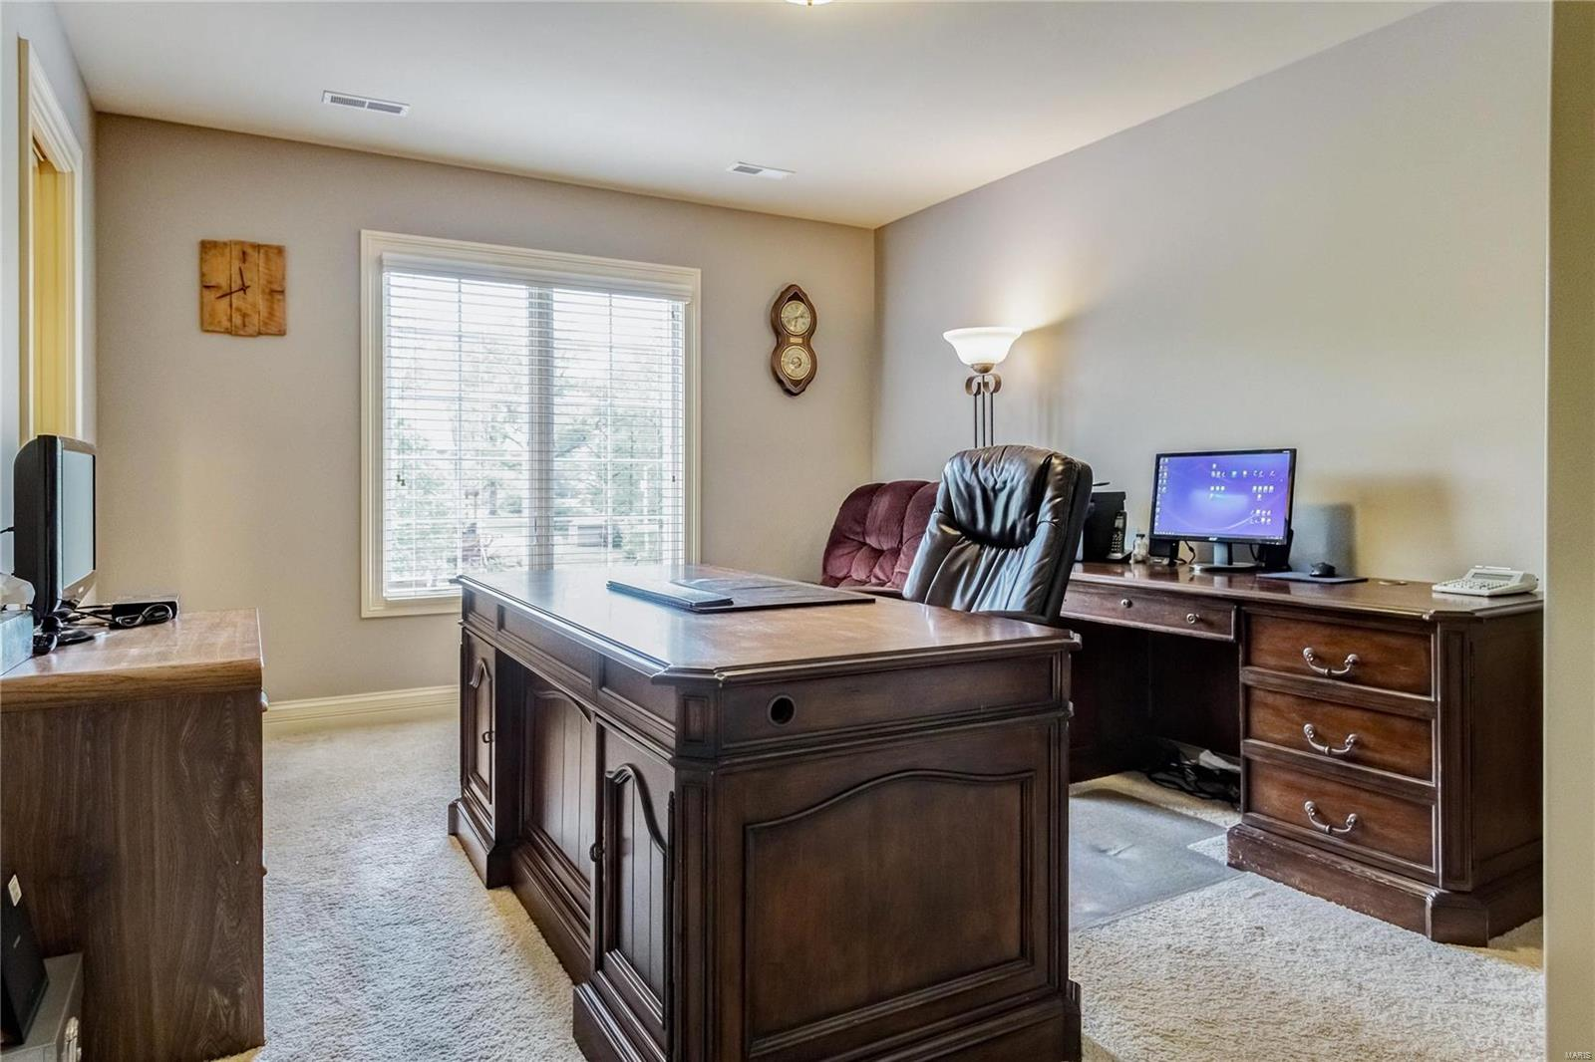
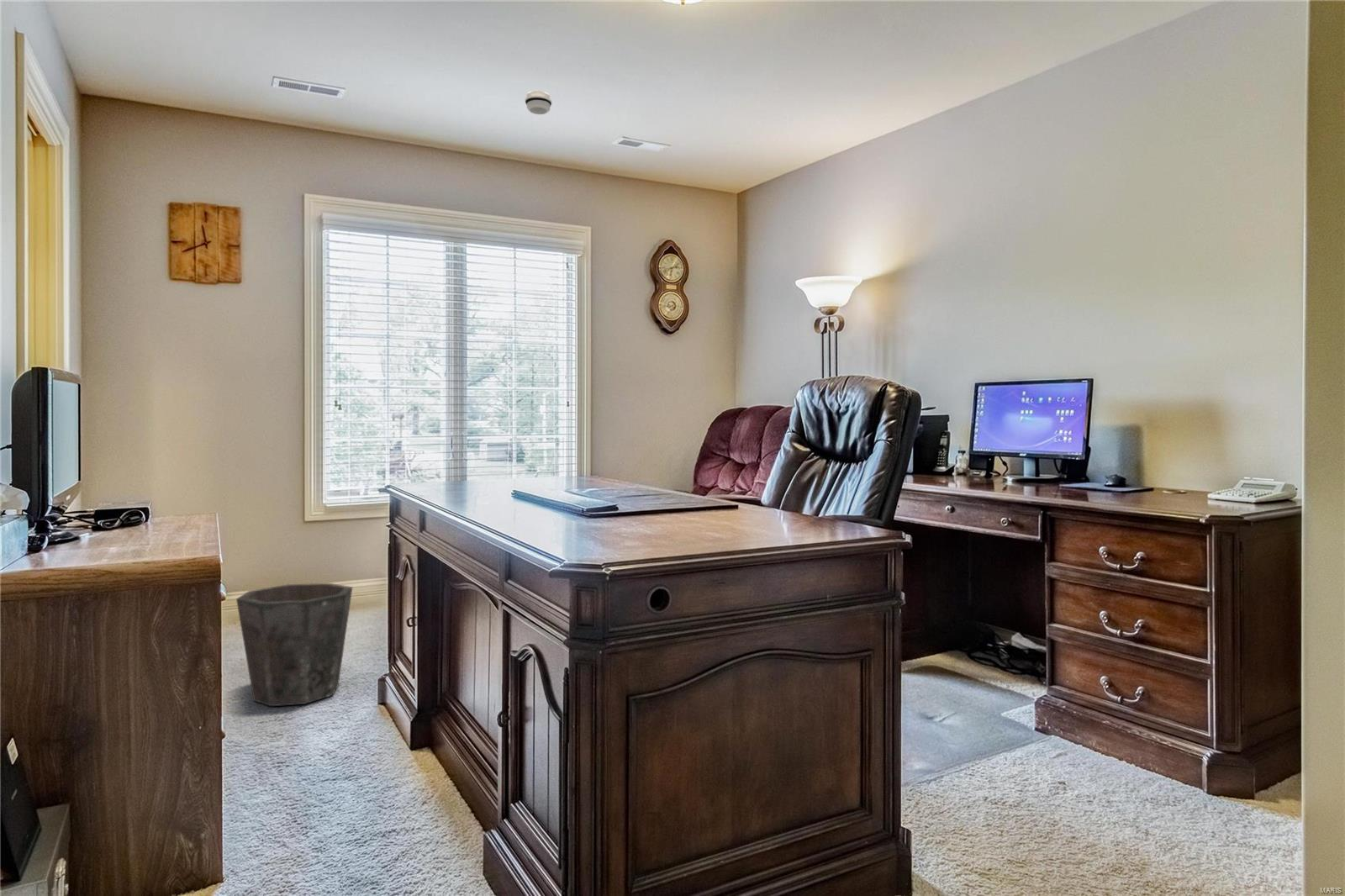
+ waste bin (297, 643)
+ smoke detector (538, 103)
